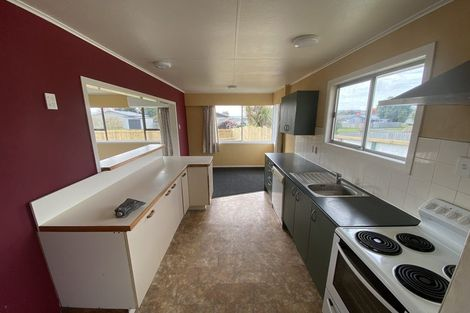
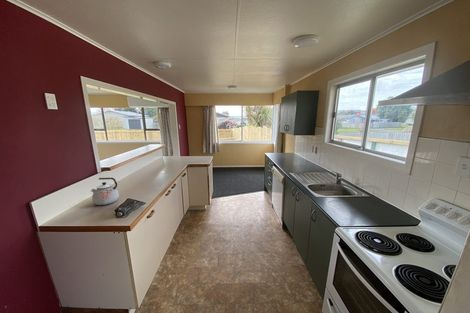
+ kettle (104, 190)
